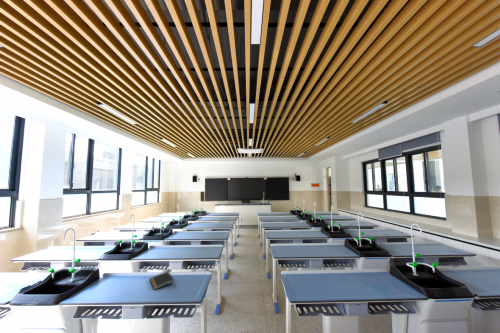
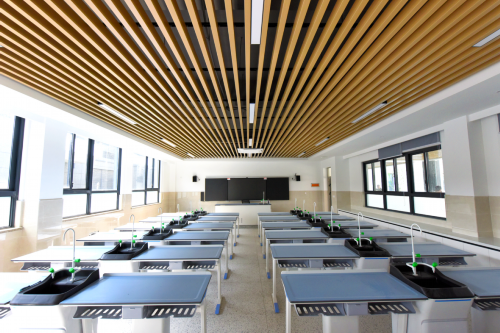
- notepad (161, 279)
